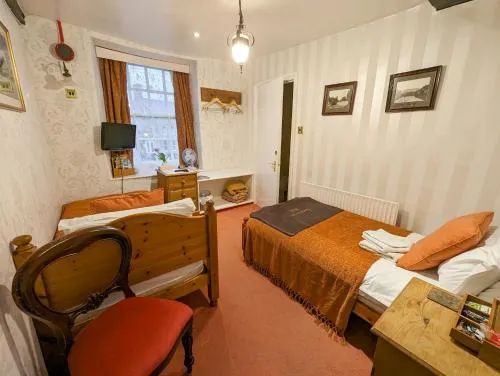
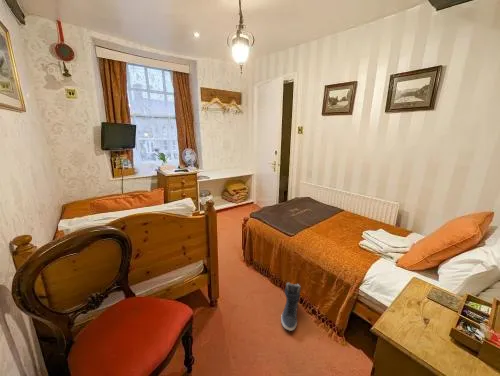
+ sneaker (291, 302)
